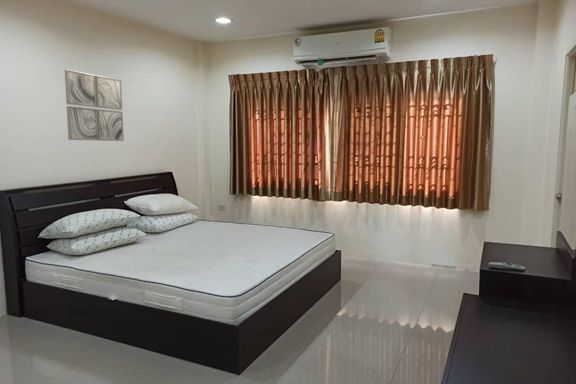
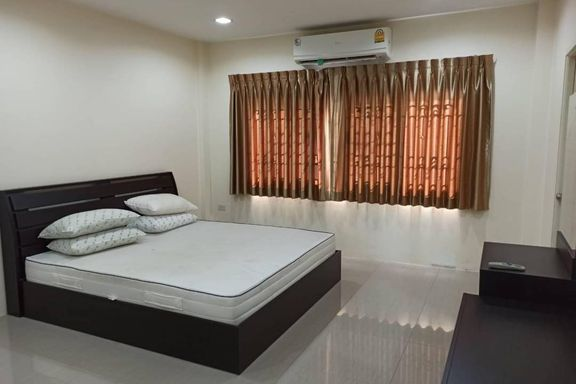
- wall art (96, 109)
